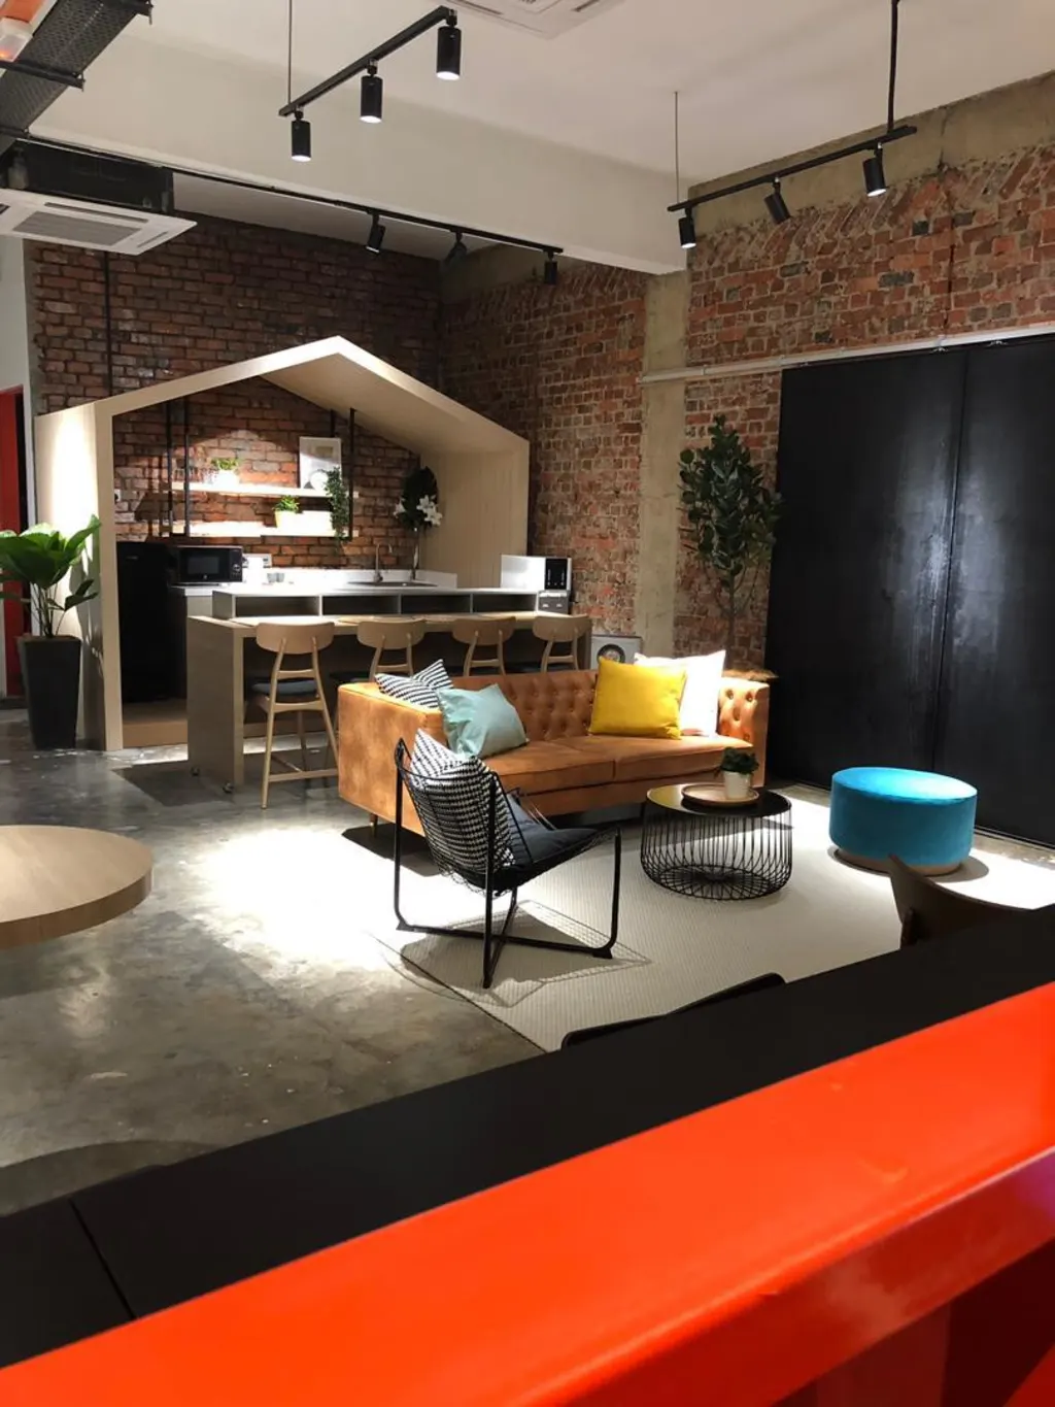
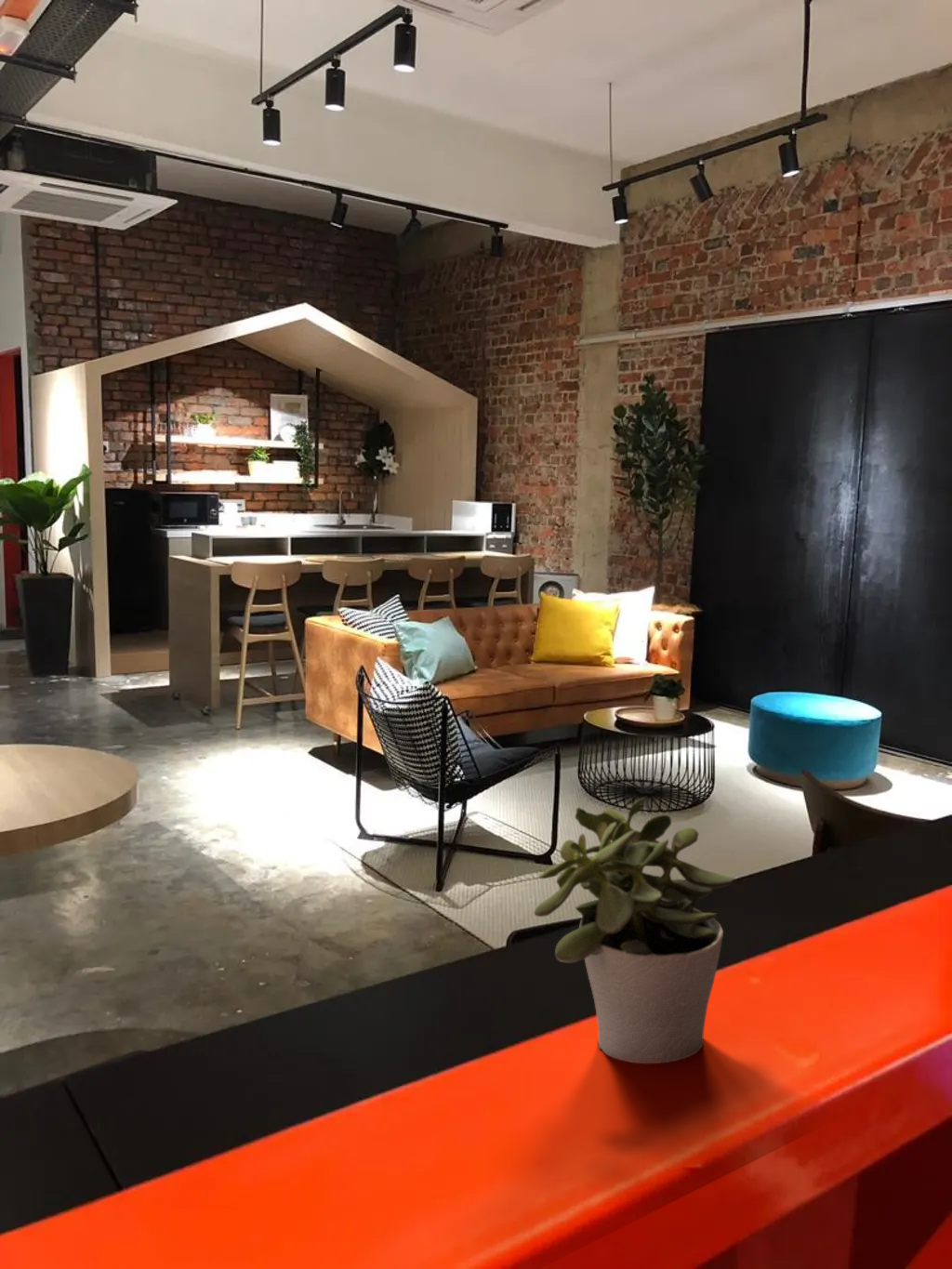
+ potted plant (619, 922)
